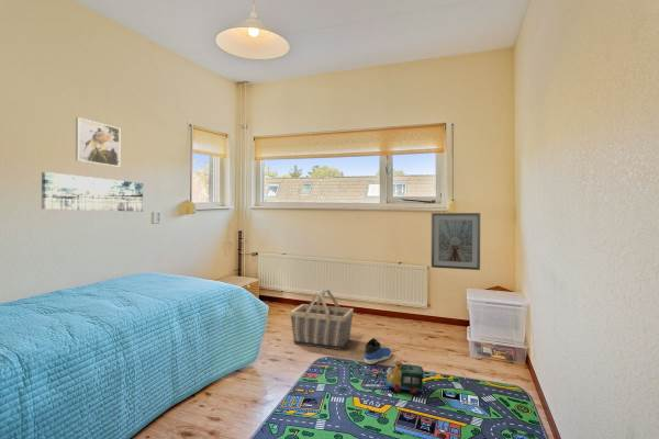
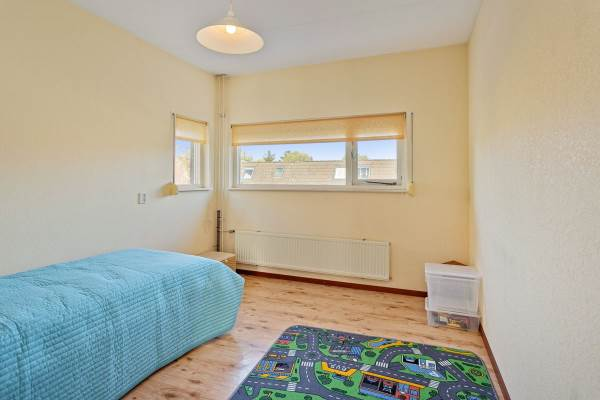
- sneaker (378, 348)
- picture frame (455, 240)
- wall art (98, 194)
- basket (322, 316)
- toy train (403, 374)
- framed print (99, 143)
